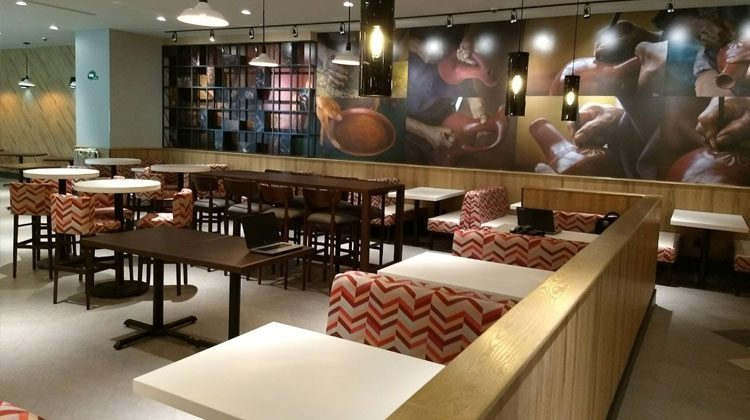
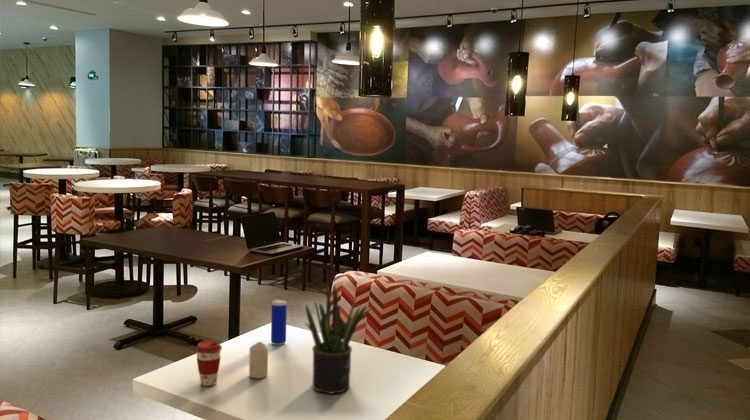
+ candle (258, 359)
+ coffee cup (208, 363)
+ beverage can (278, 322)
+ potted plant (337, 337)
